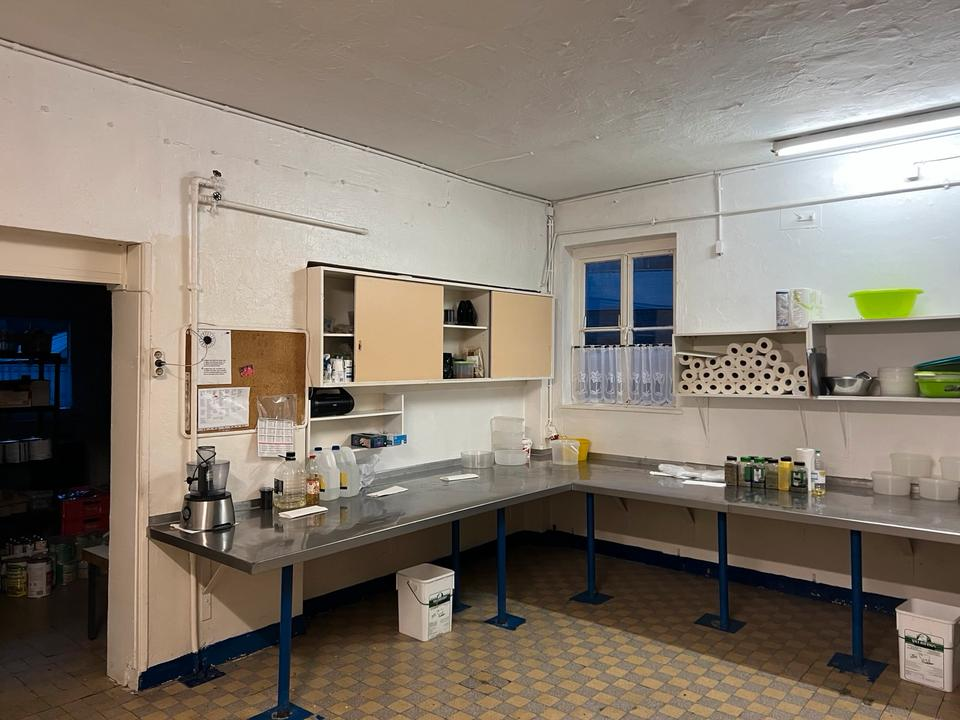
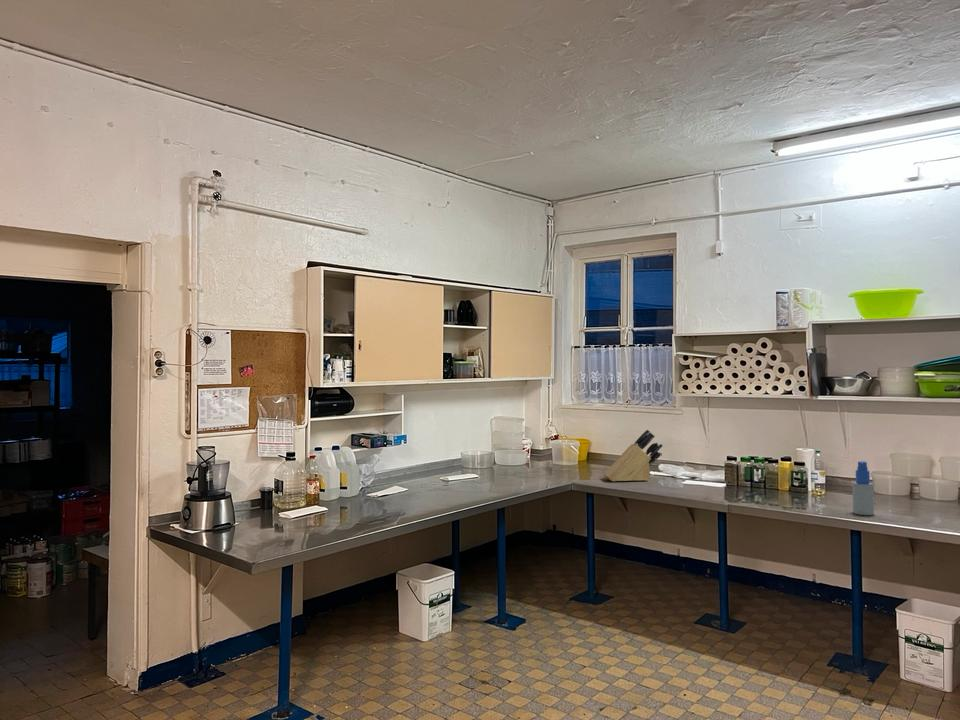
+ knife block (633, 454)
+ spray bottle (862, 487)
